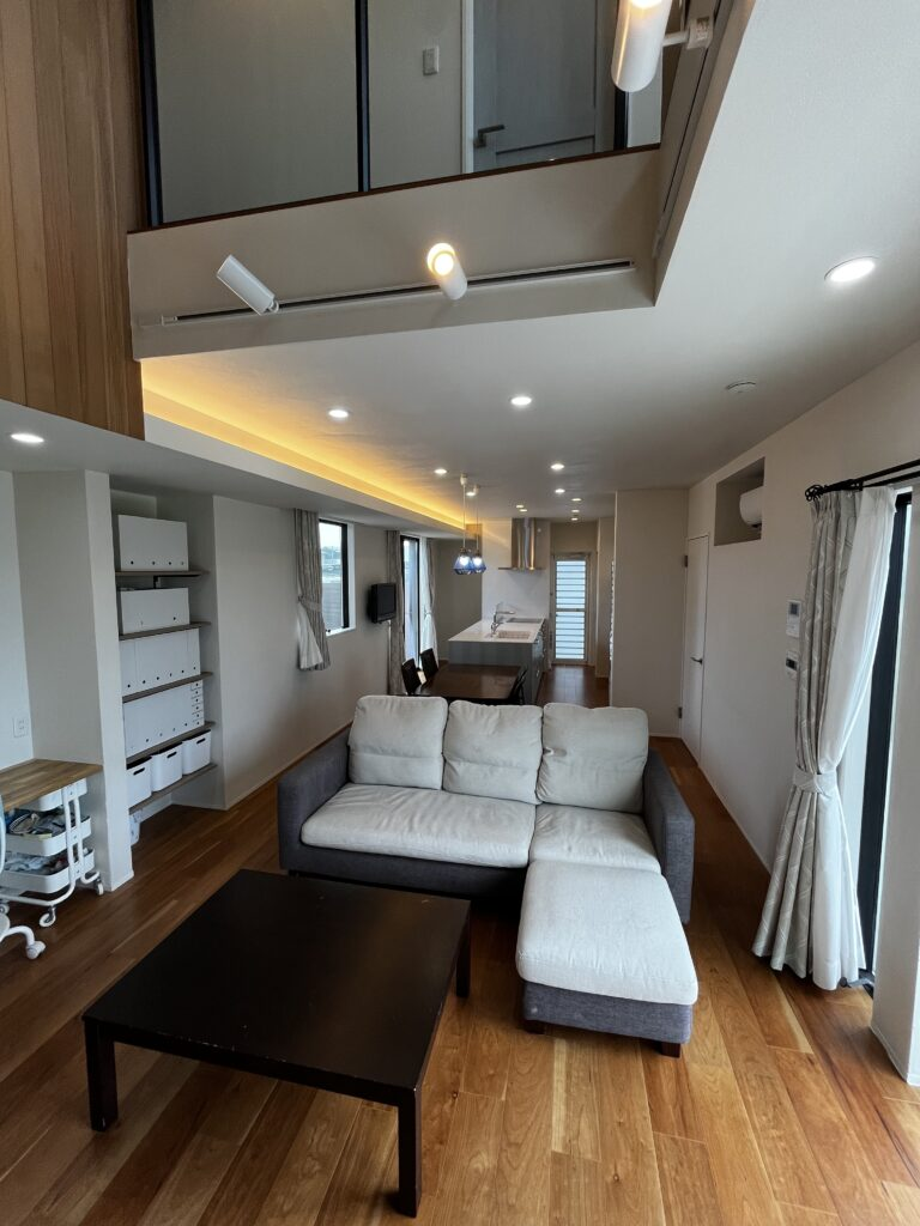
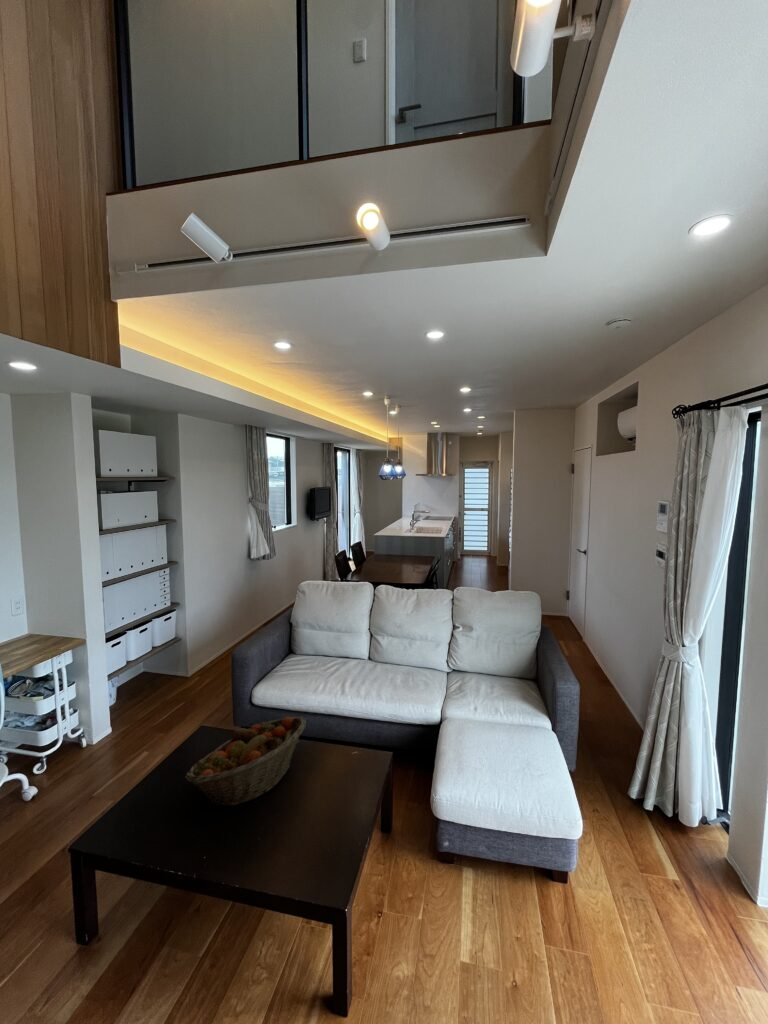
+ fruit basket (250, 755)
